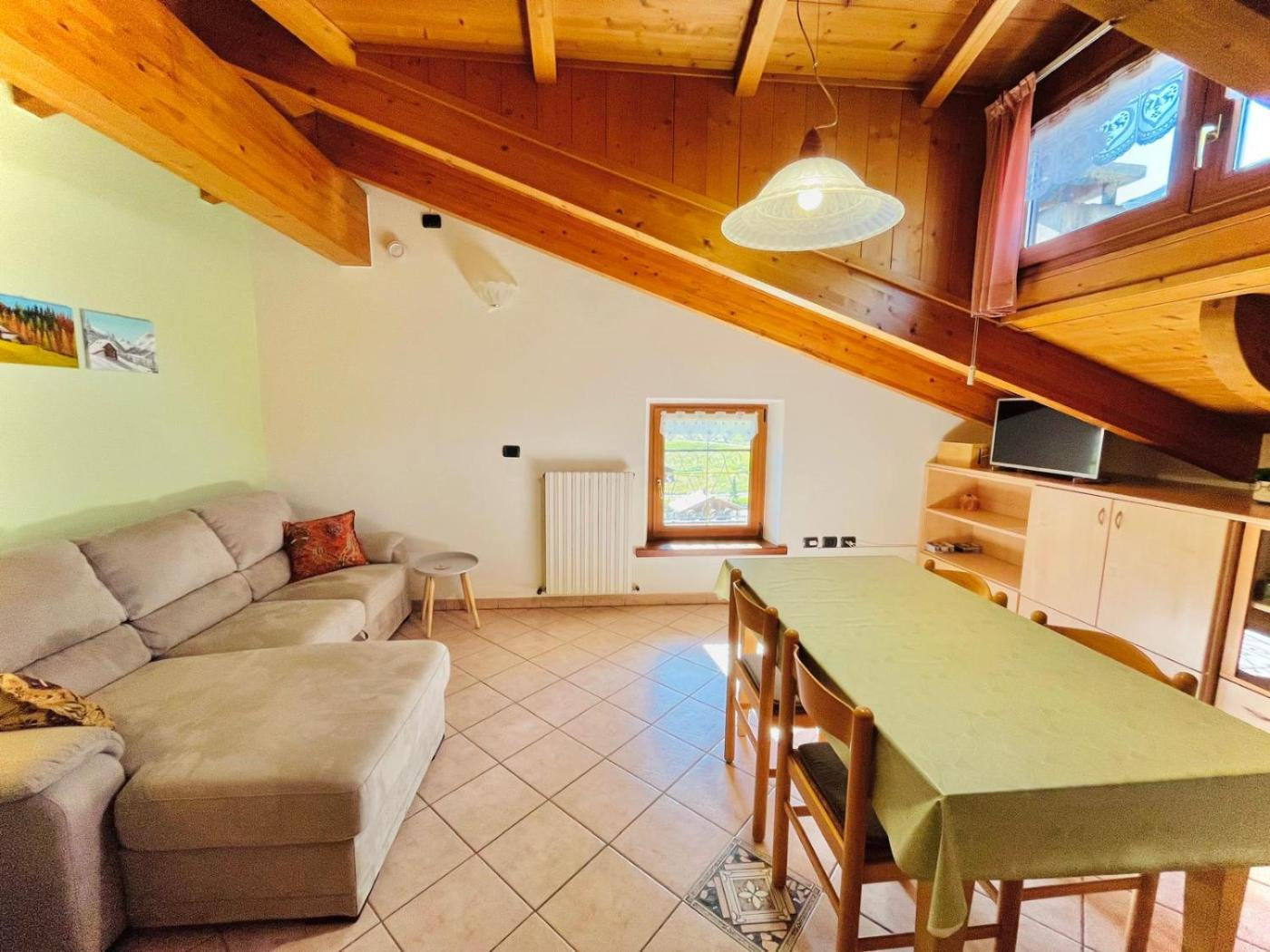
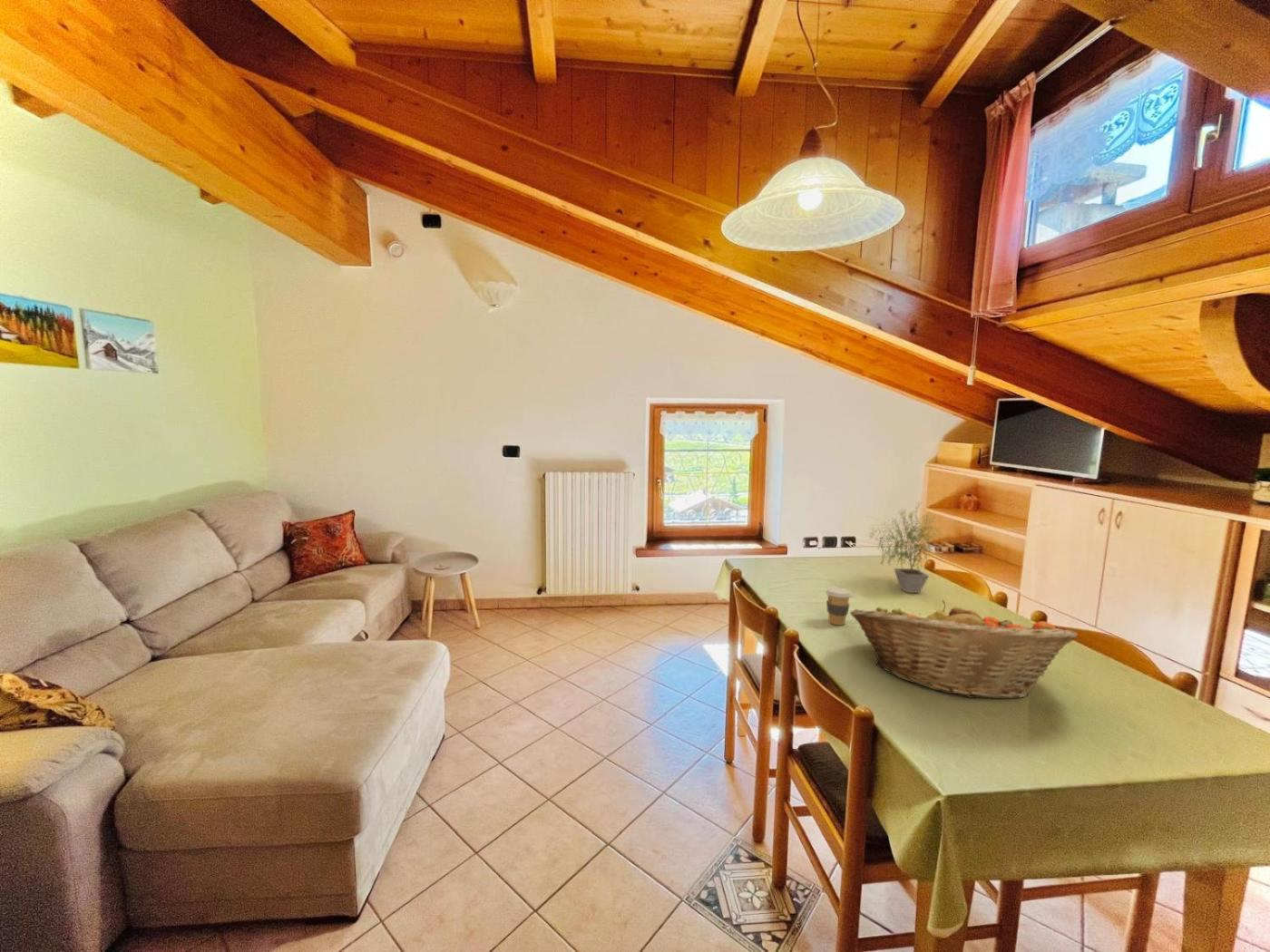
+ fruit basket (952, 637)
+ coffee cup (837, 606)
+ potted plant (905, 546)
